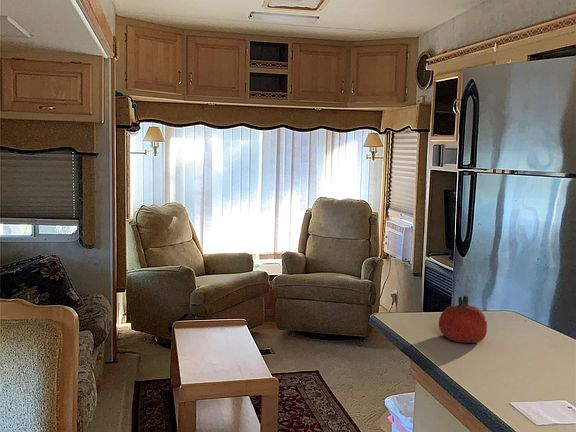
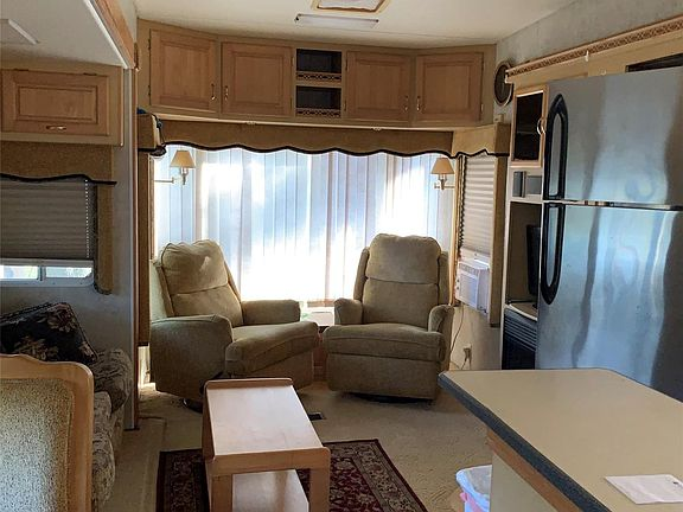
- fruit (463, 316)
